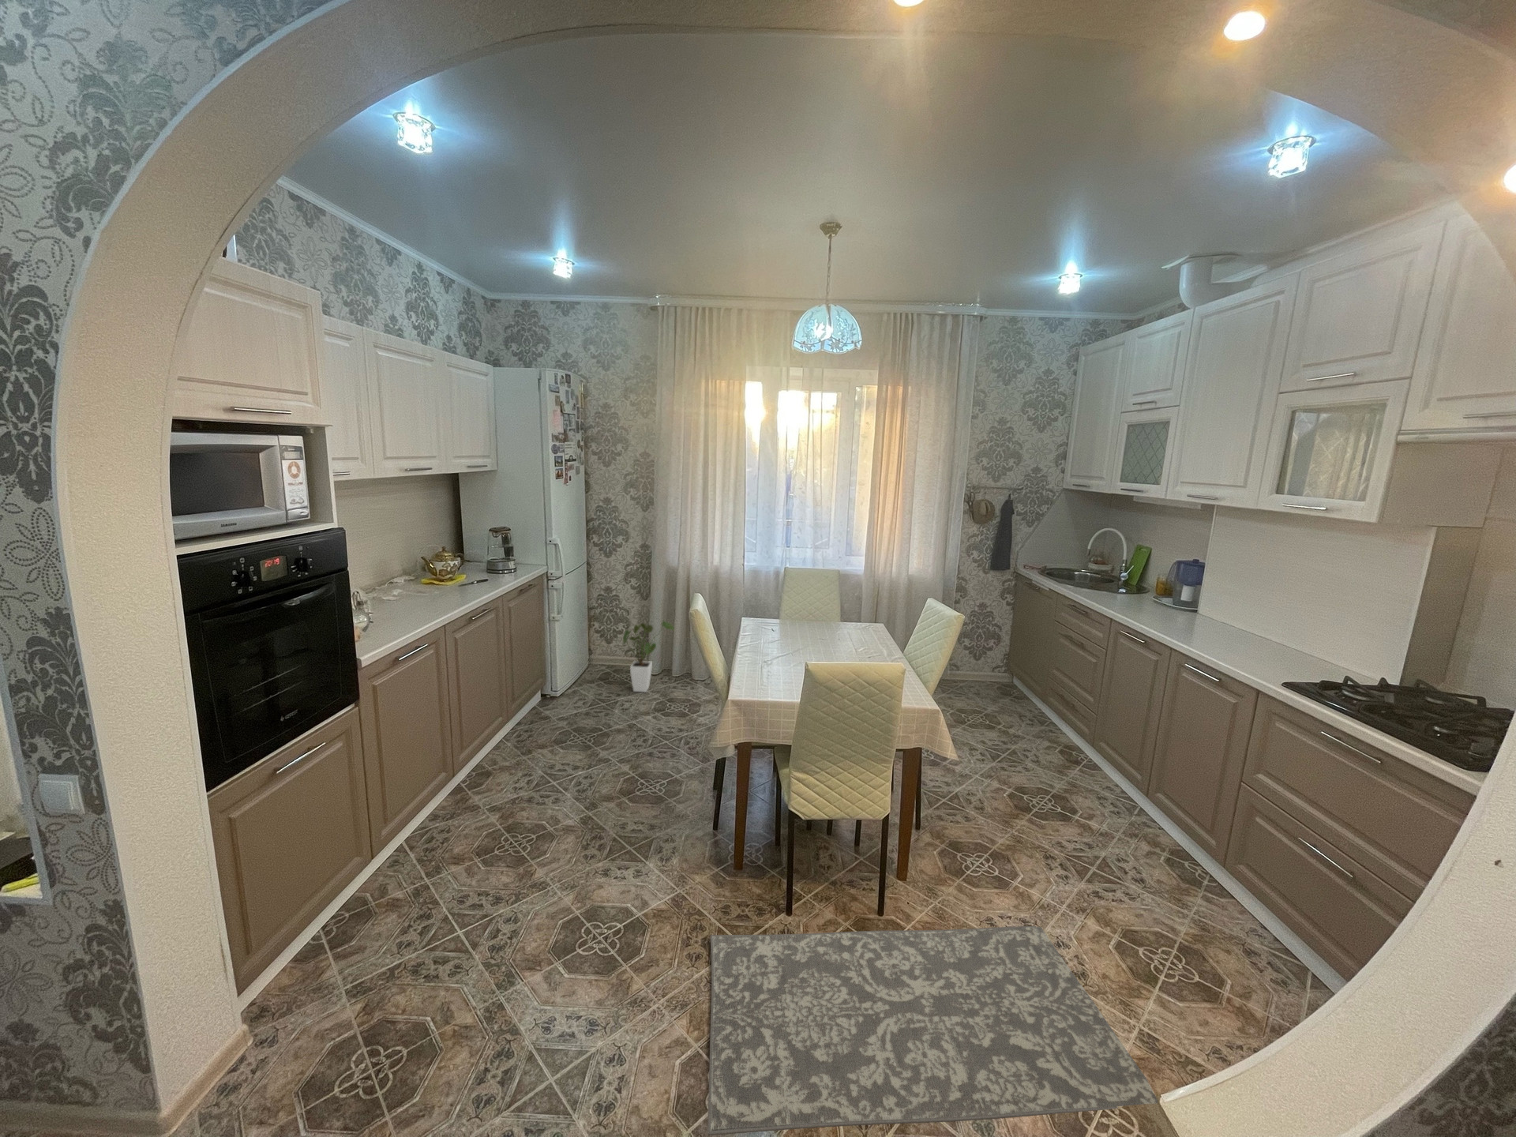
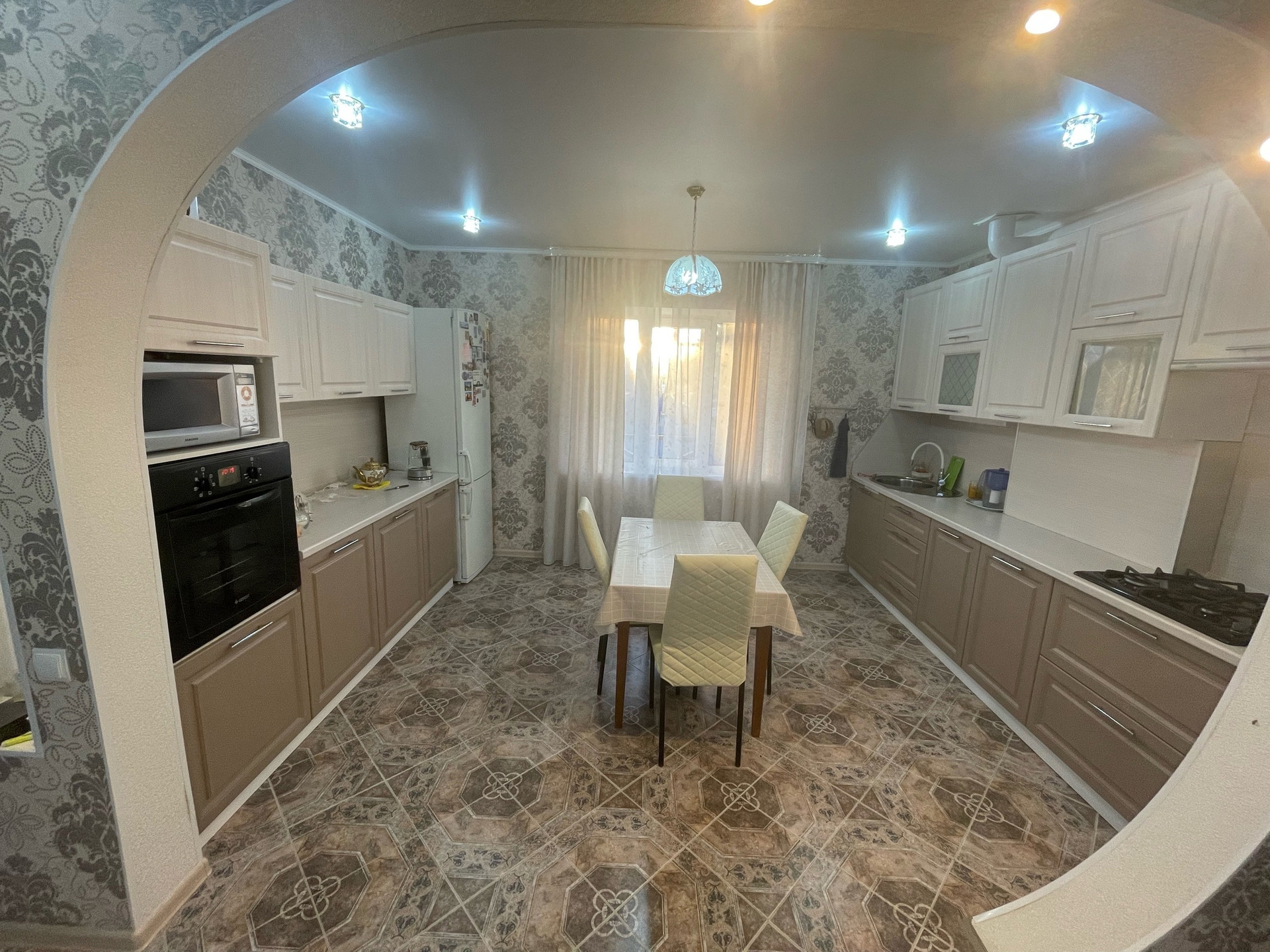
- rug (907, 1009)
- house plant (645, 656)
